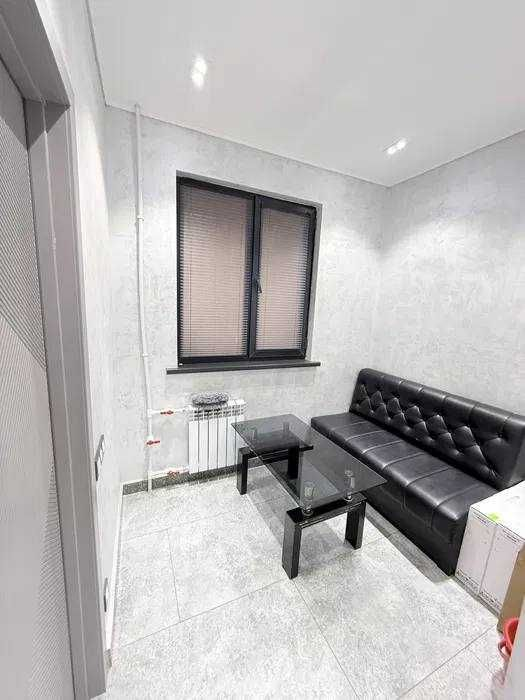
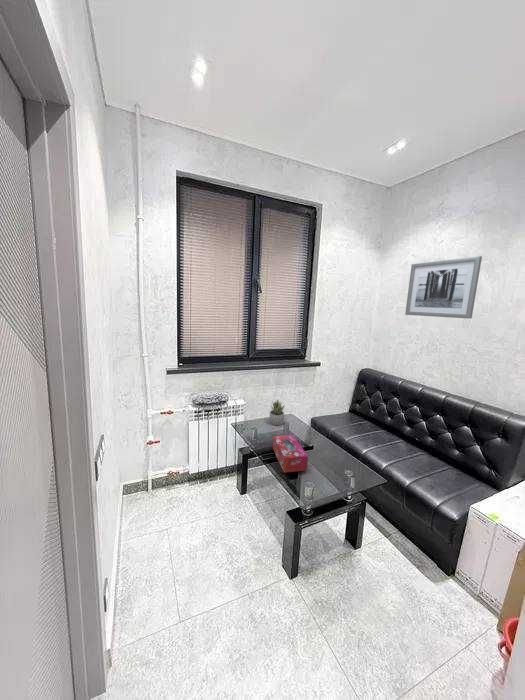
+ wall art (438, 289)
+ succulent plant (277, 411)
+ tissue box (289, 452)
